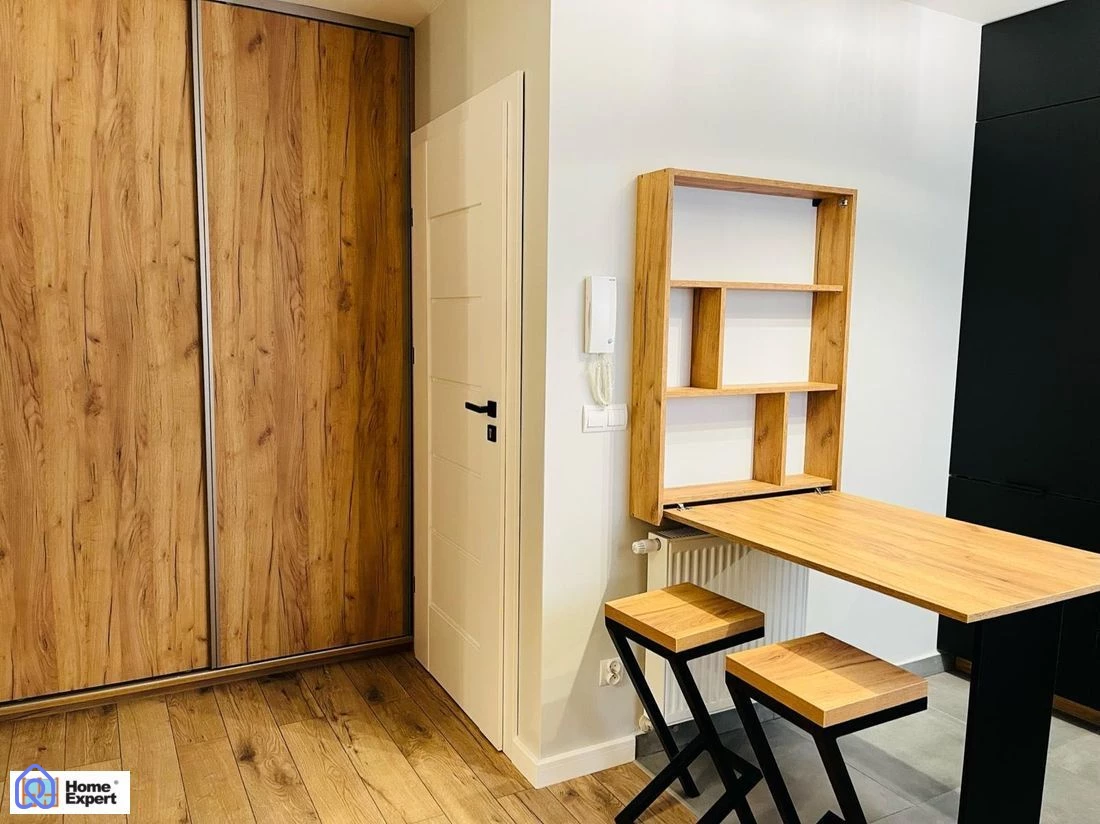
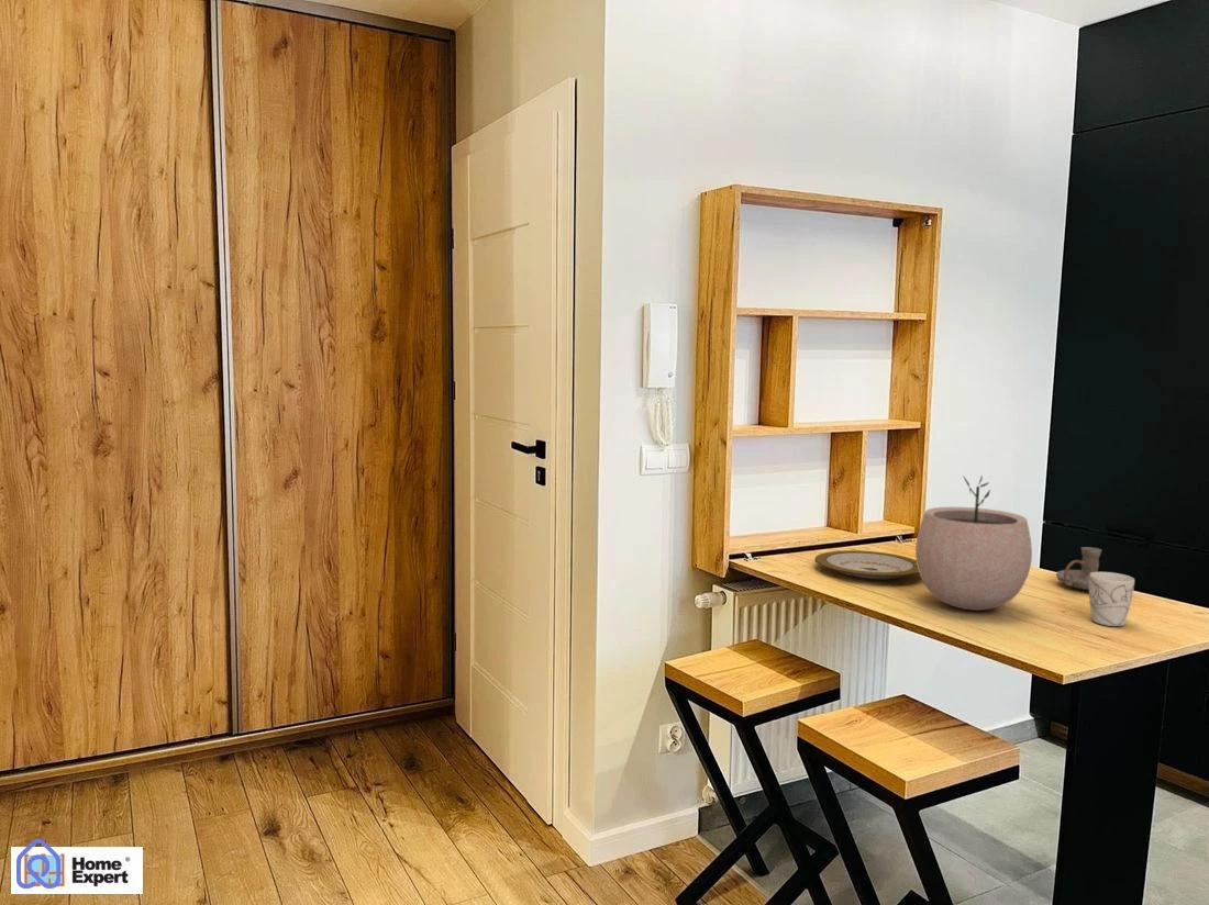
+ mug (1106, 597)
+ plant pot (973, 540)
+ candle holder (1085, 569)
+ plate (868, 566)
